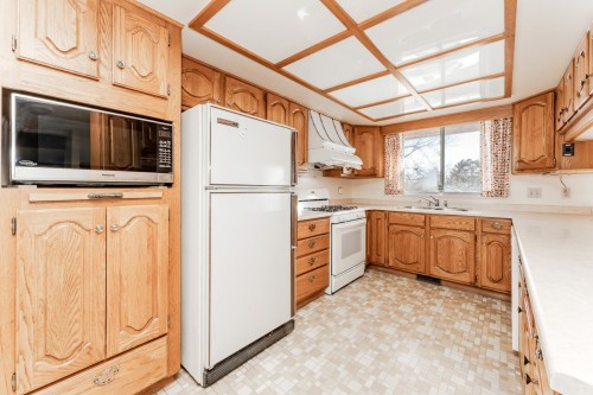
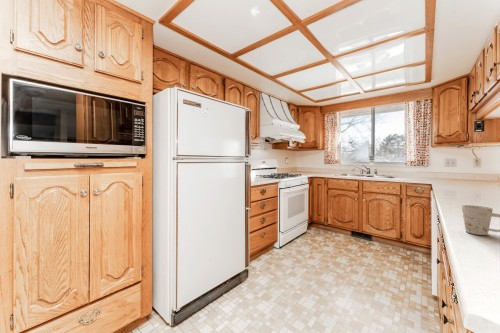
+ mug (484, 221)
